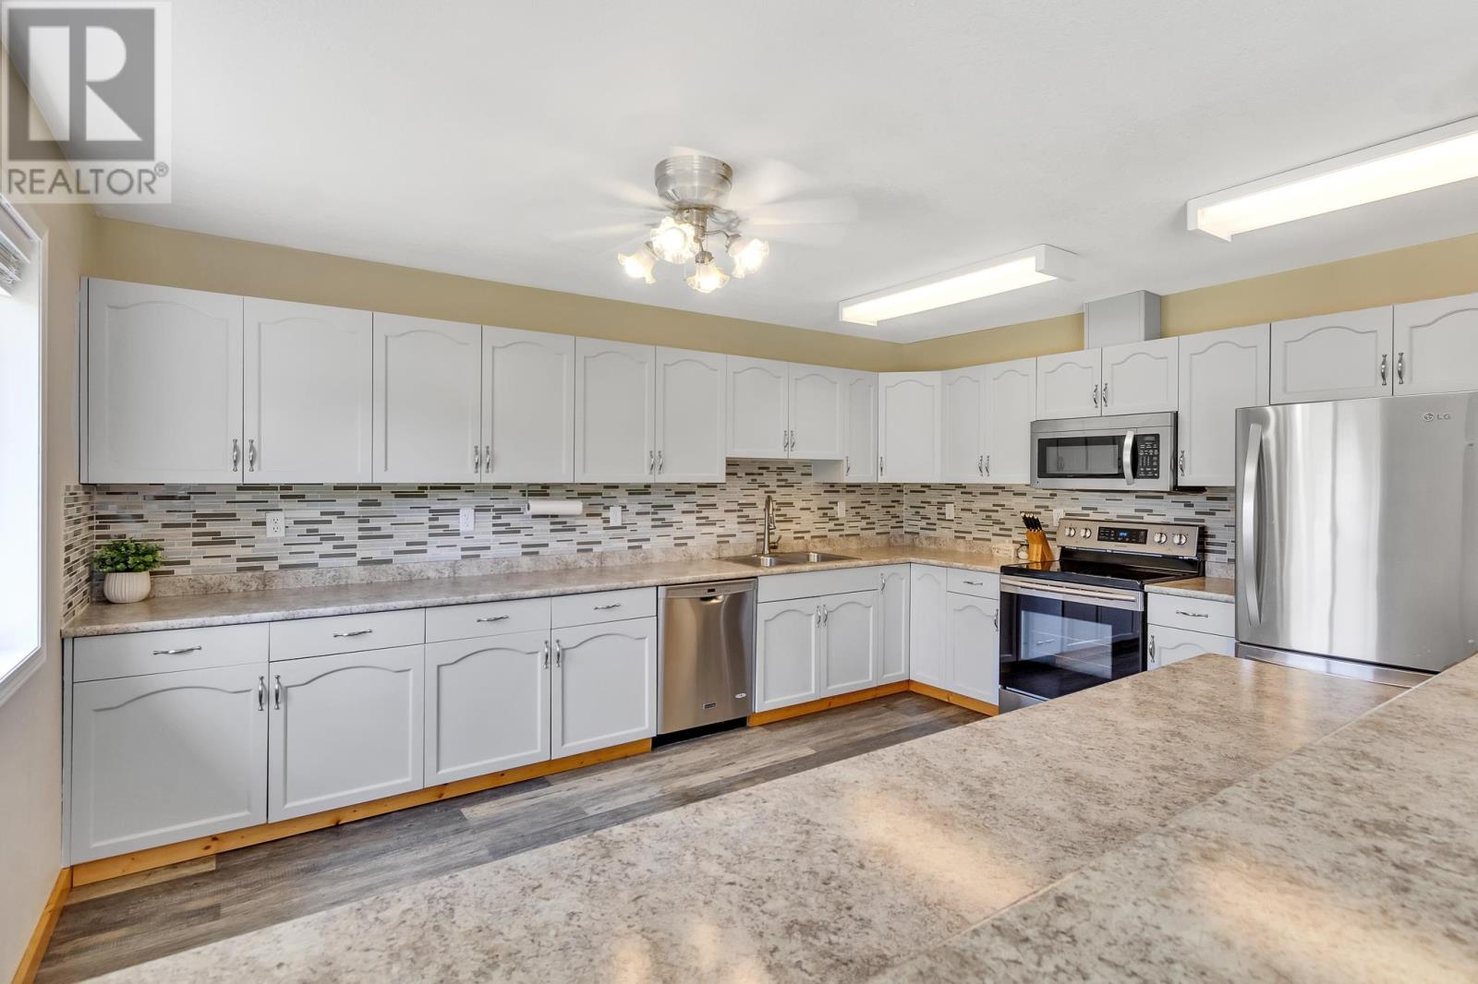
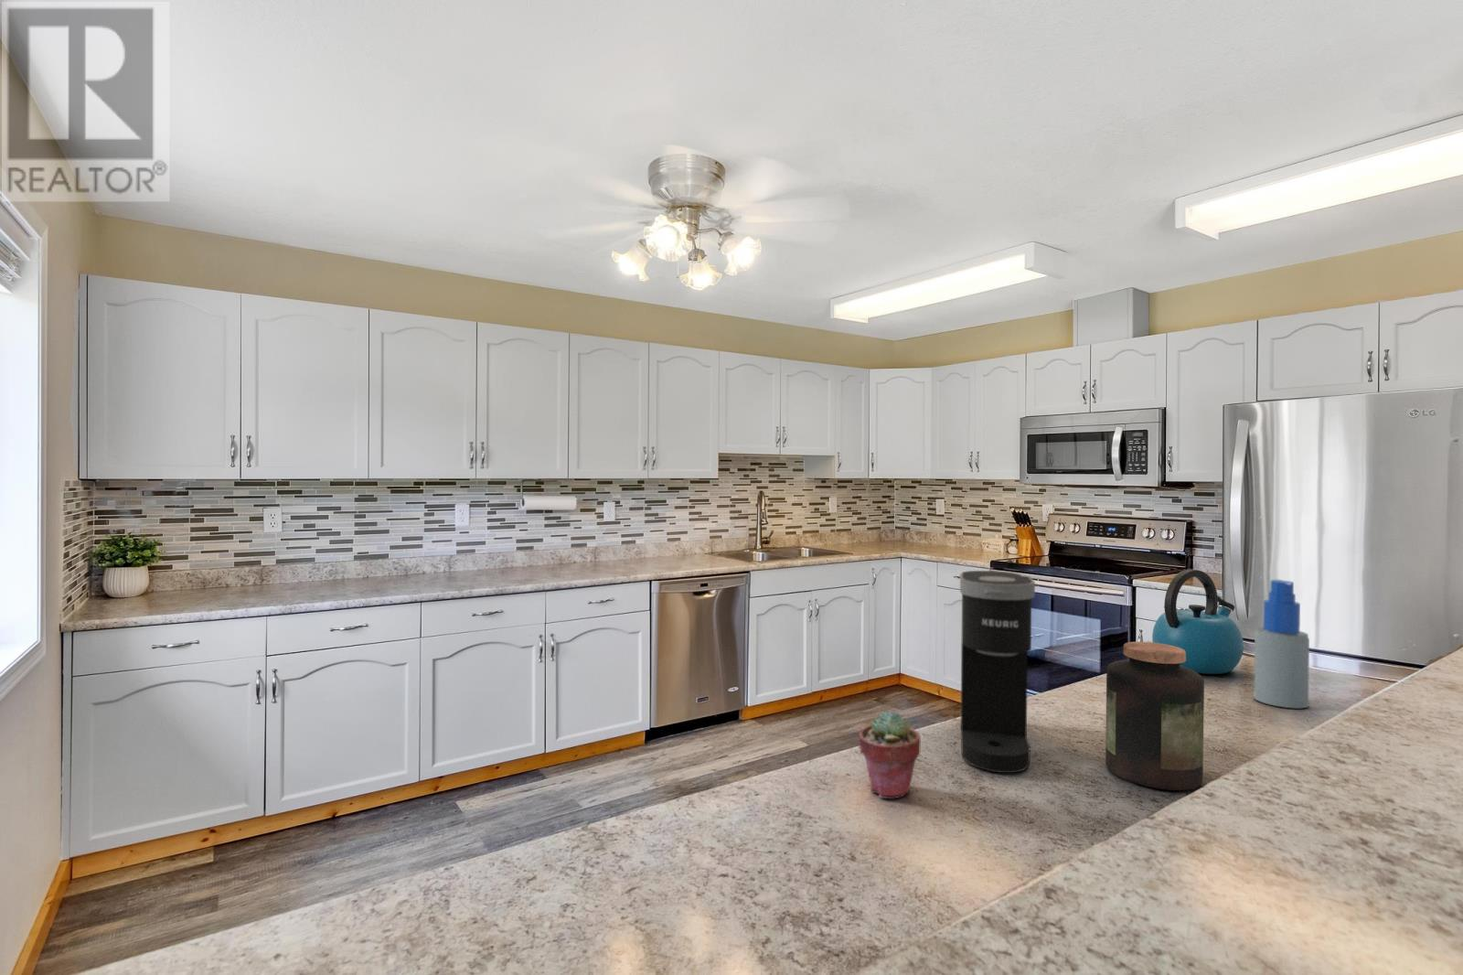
+ jar (1153, 709)
+ coffee maker (993, 658)
+ spray bottle (1281, 640)
+ kettle (1200, 617)
+ potted succulent (889, 750)
